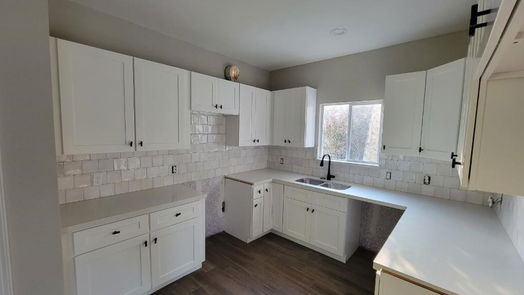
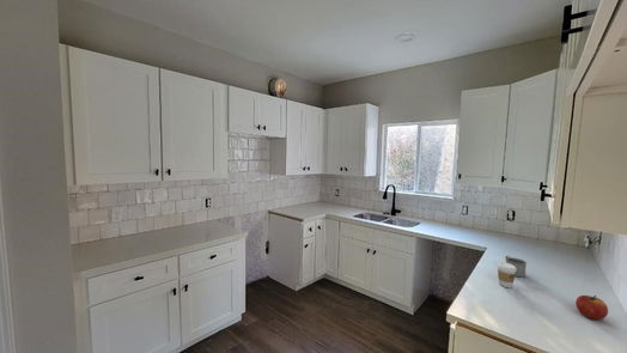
+ apple (591, 305)
+ coffee cup (506, 274)
+ mug (515, 266)
